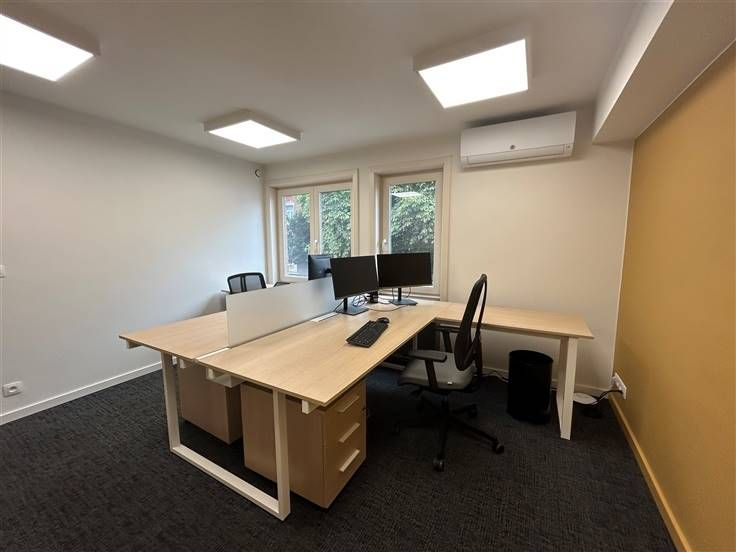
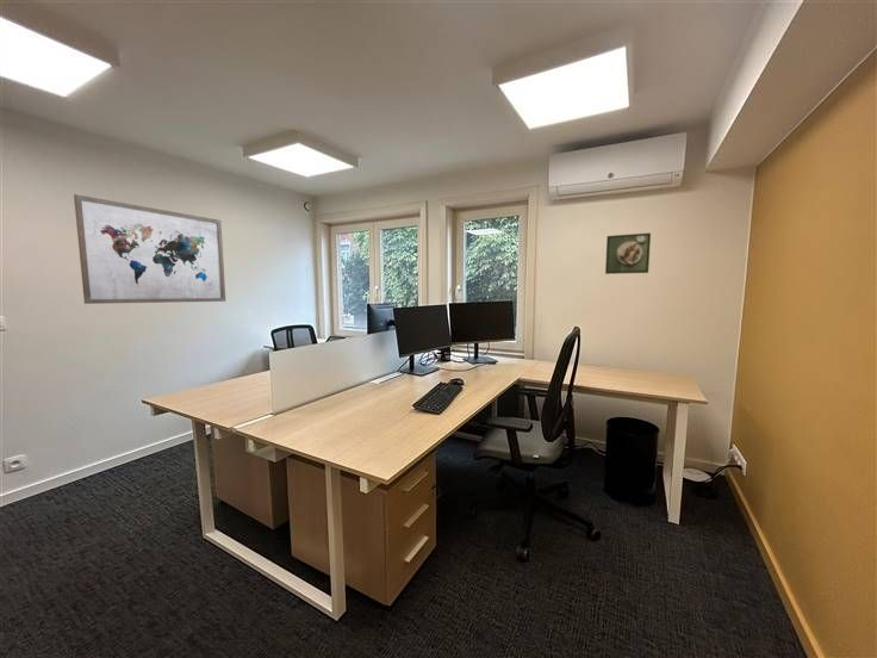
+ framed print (627, 254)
+ wall art (161, 256)
